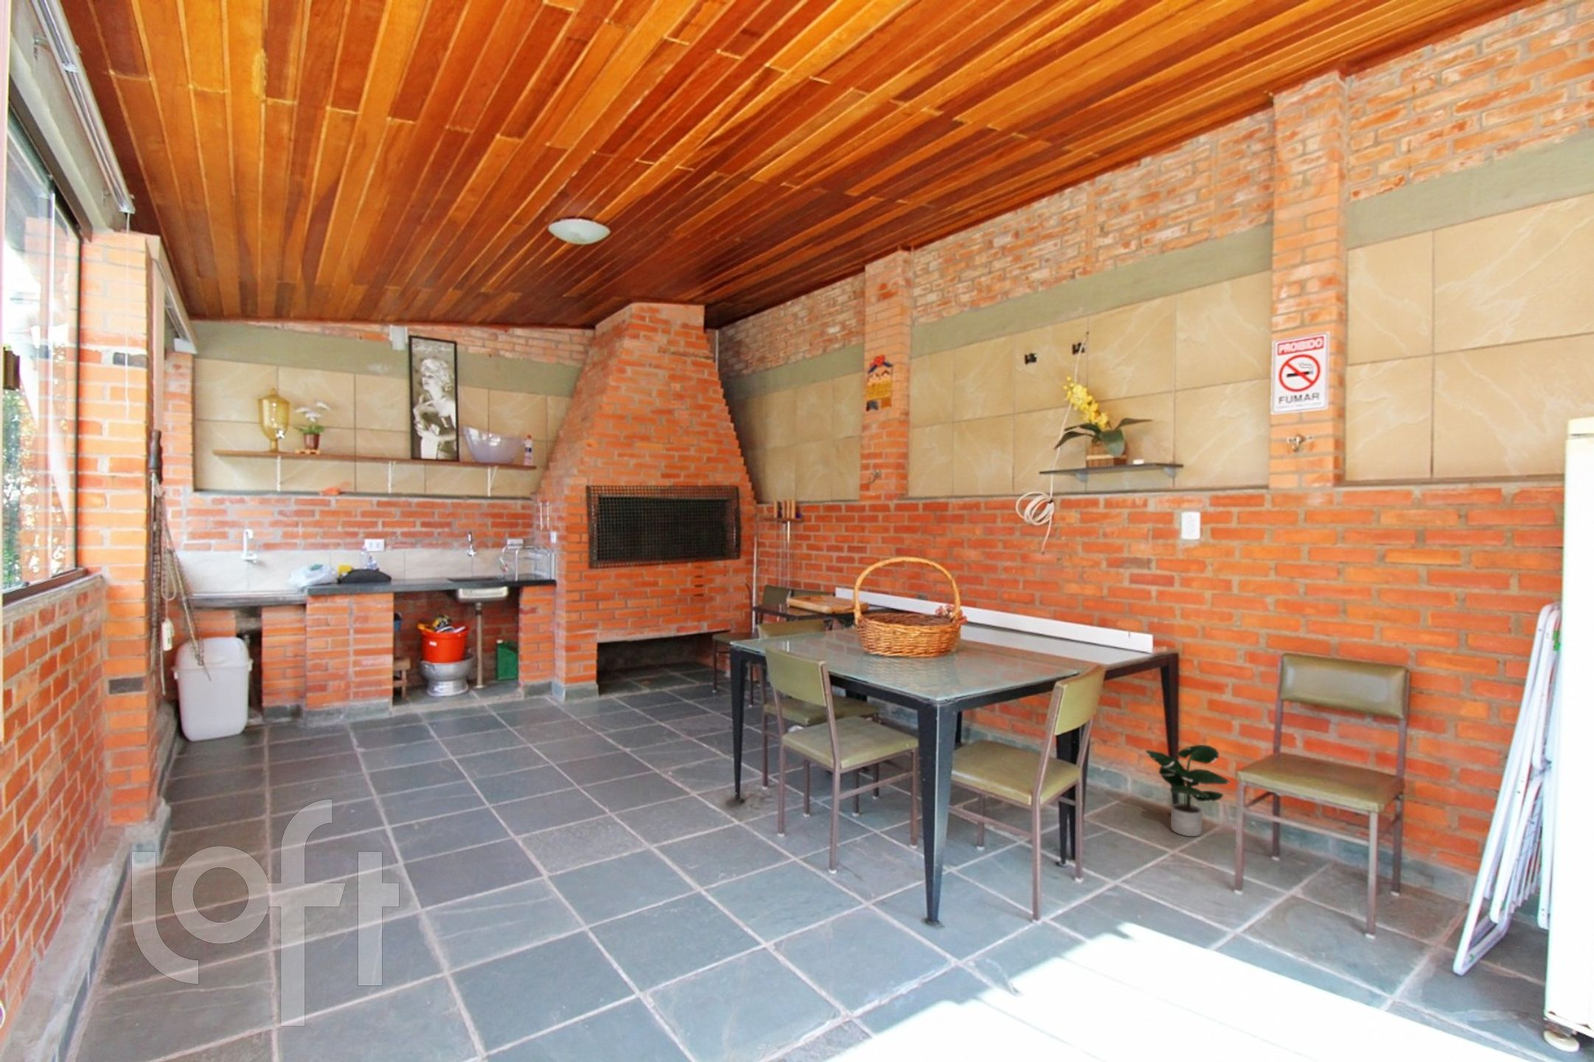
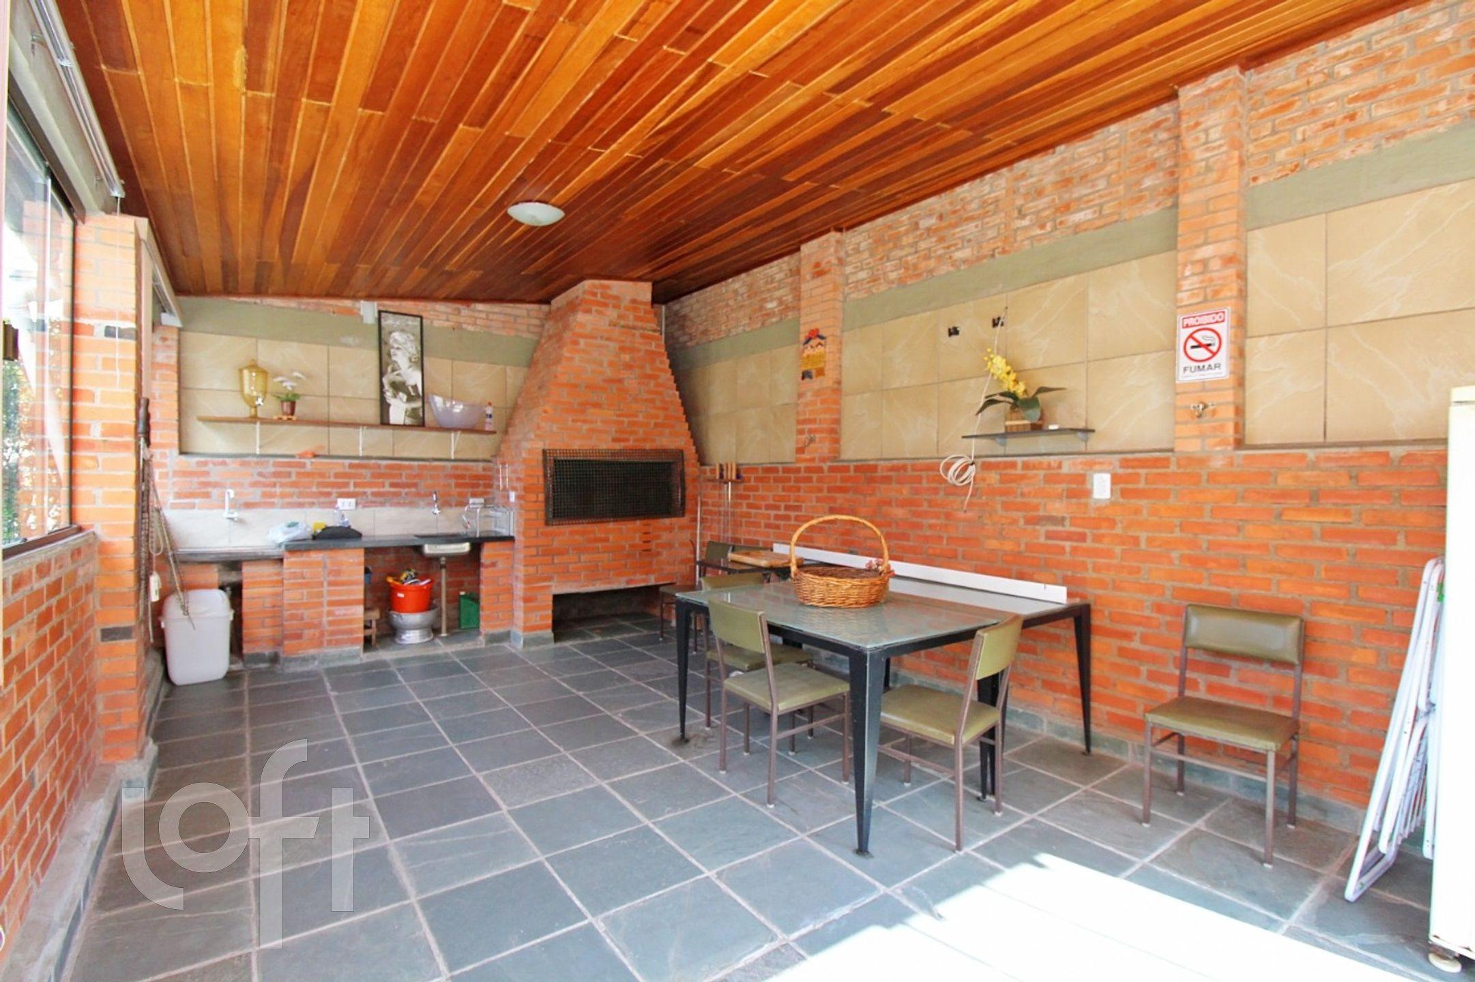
- potted plant (1191, 792)
